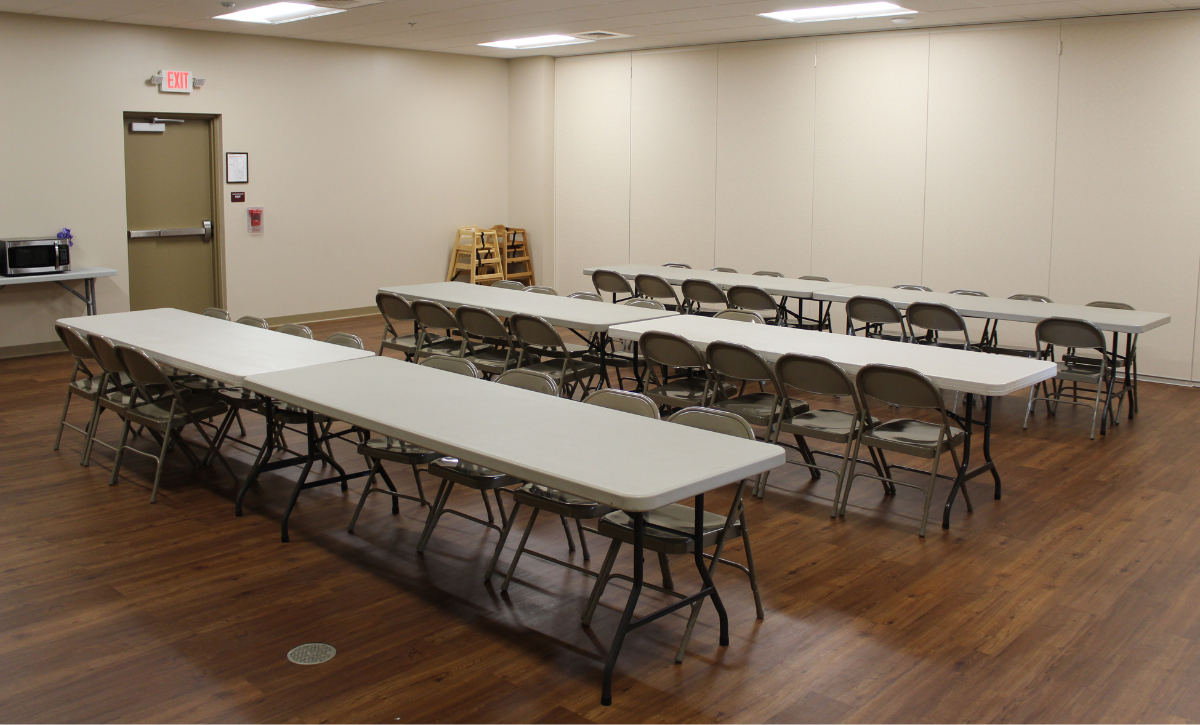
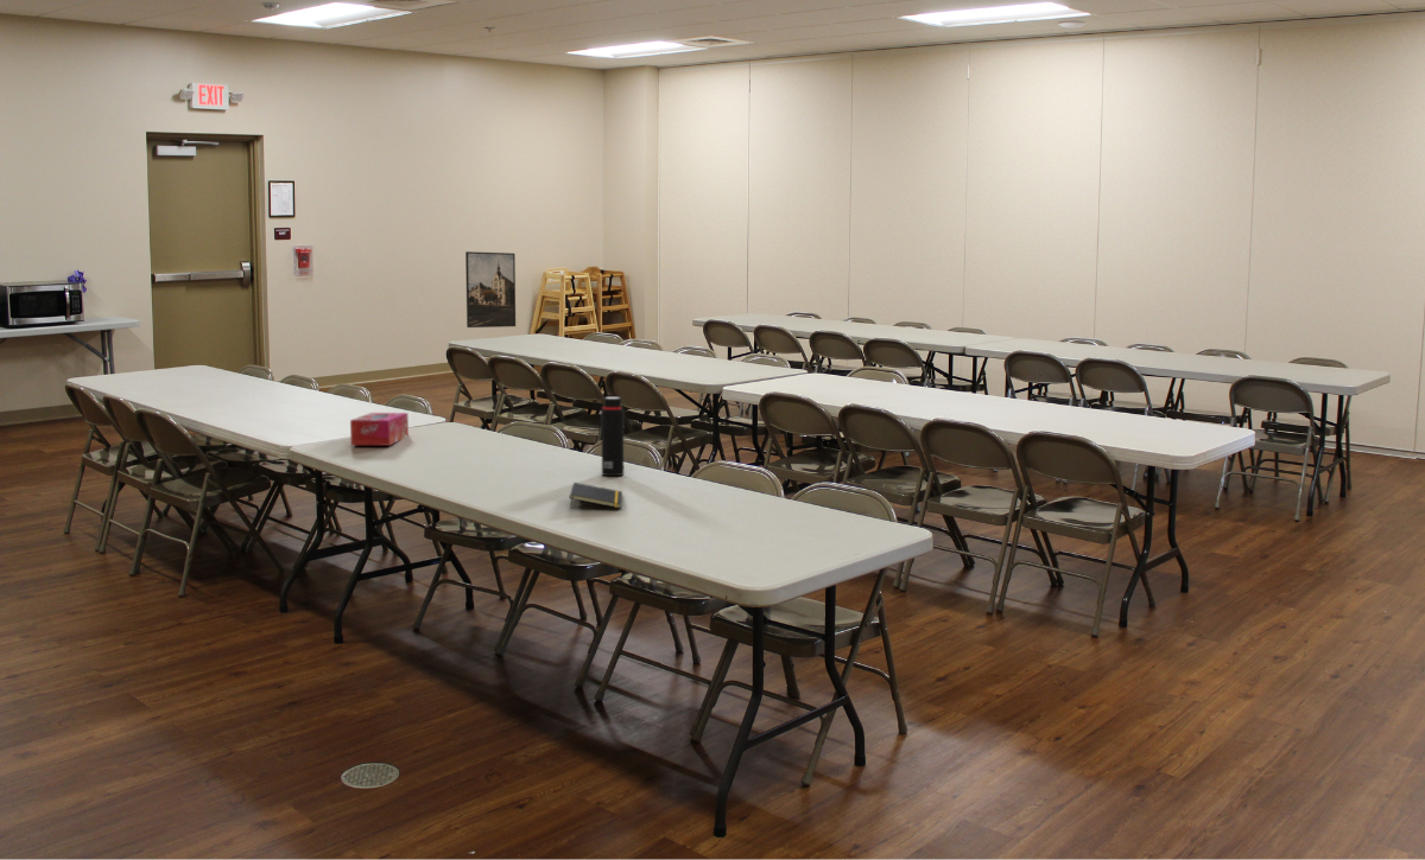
+ notepad (596, 495)
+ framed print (490, 289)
+ tissue box (380, 428)
+ water bottle (610, 435)
